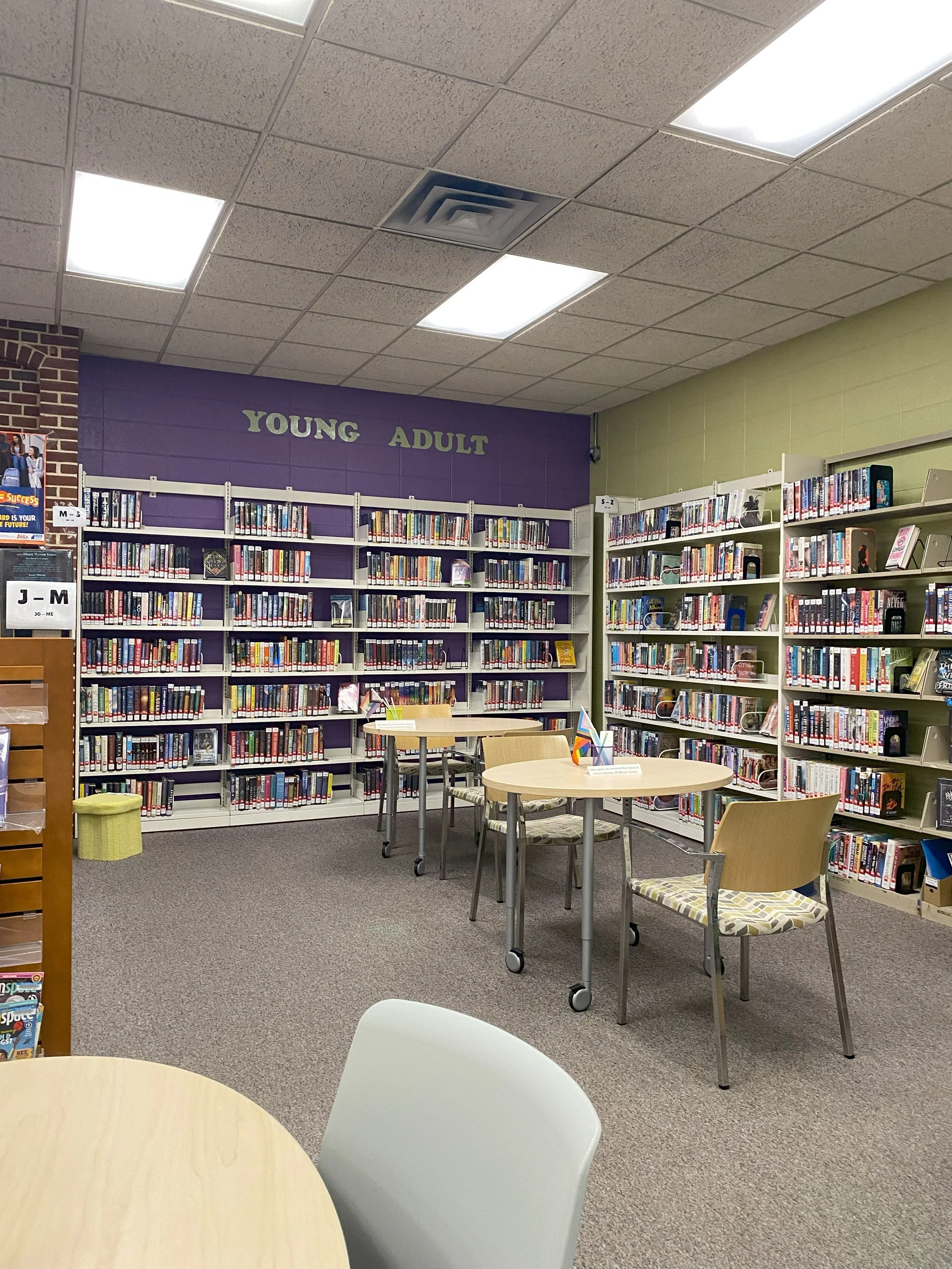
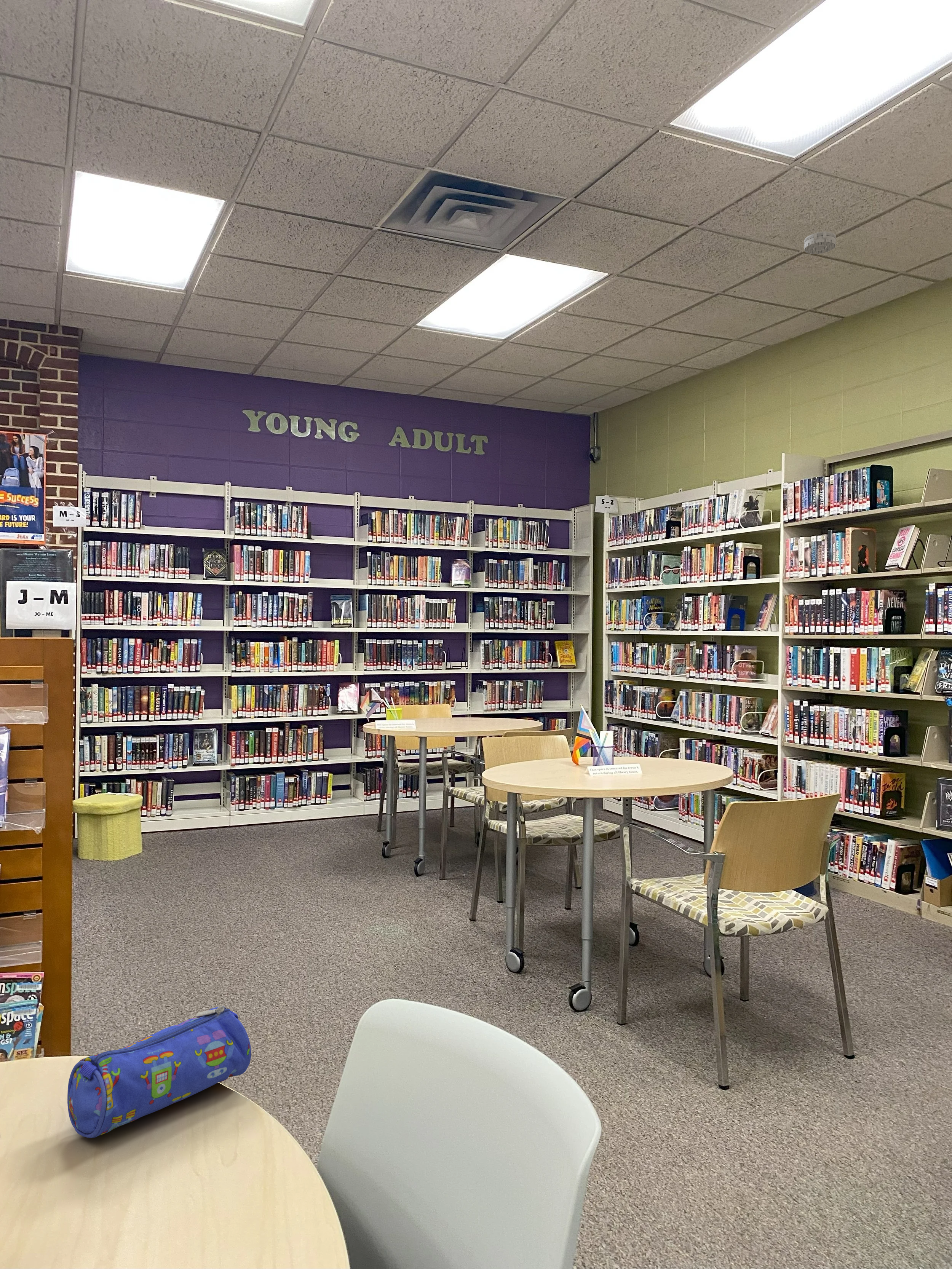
+ smoke detector (820, 242)
+ pencil case (165, 1065)
